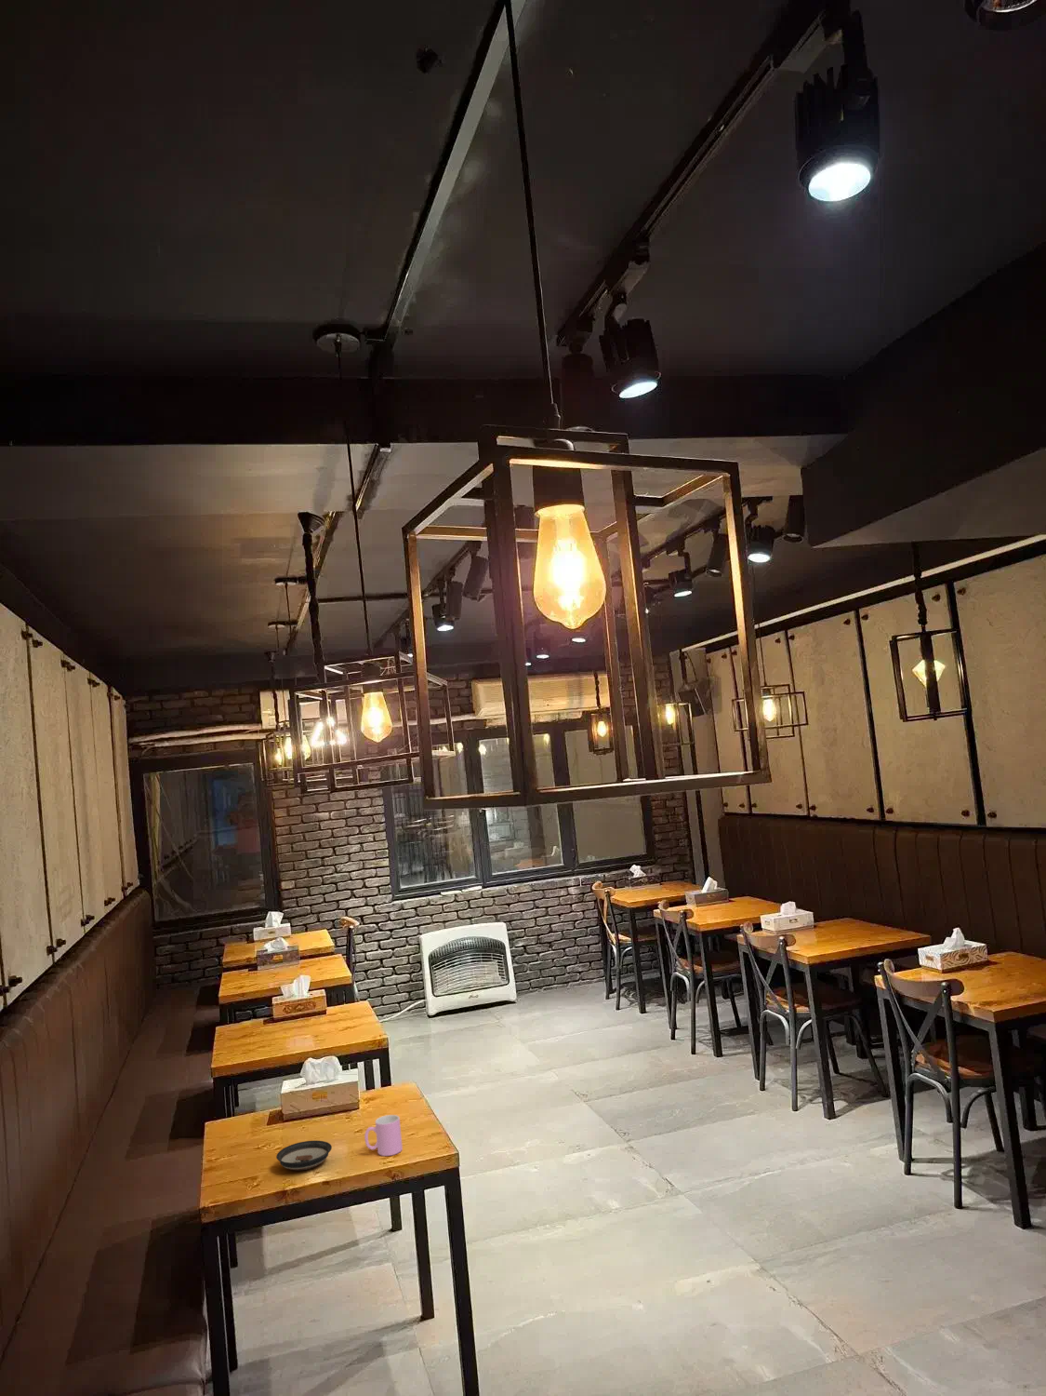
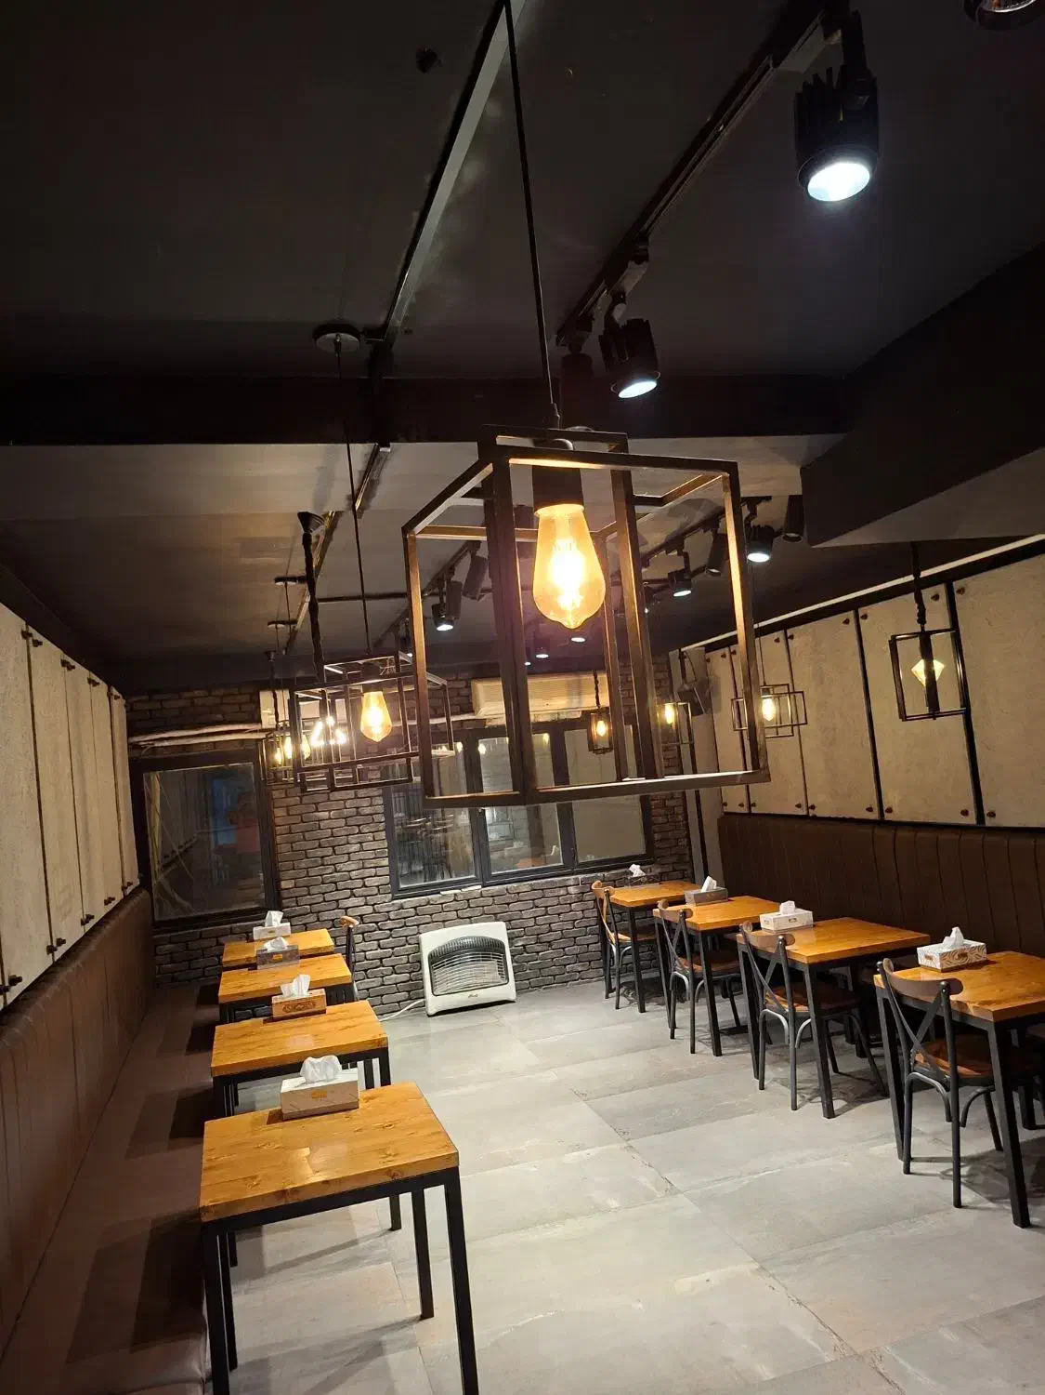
- cup (382, 1137)
- saucer (304, 1157)
